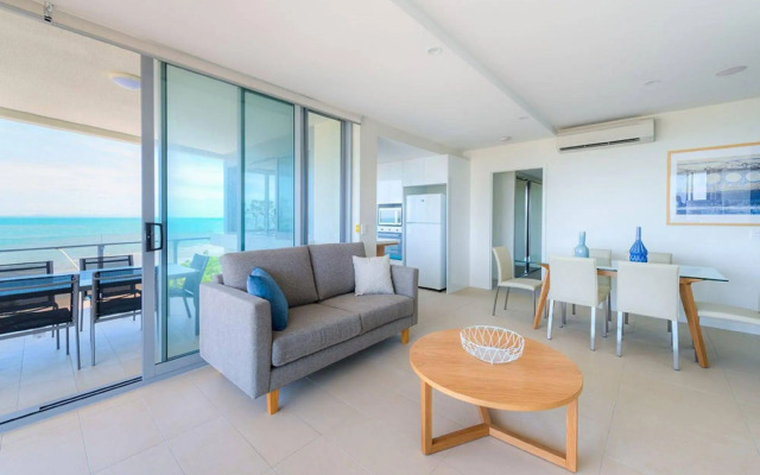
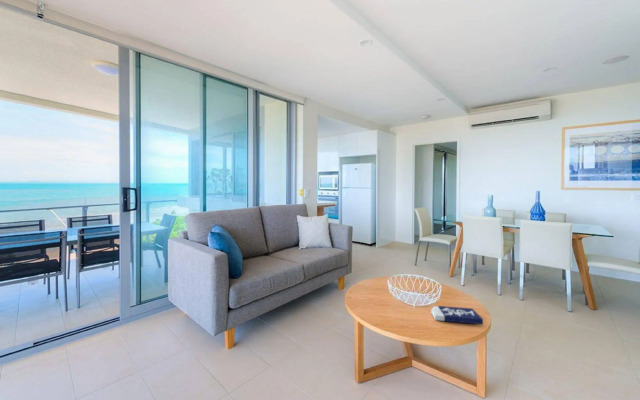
+ book (454, 314)
